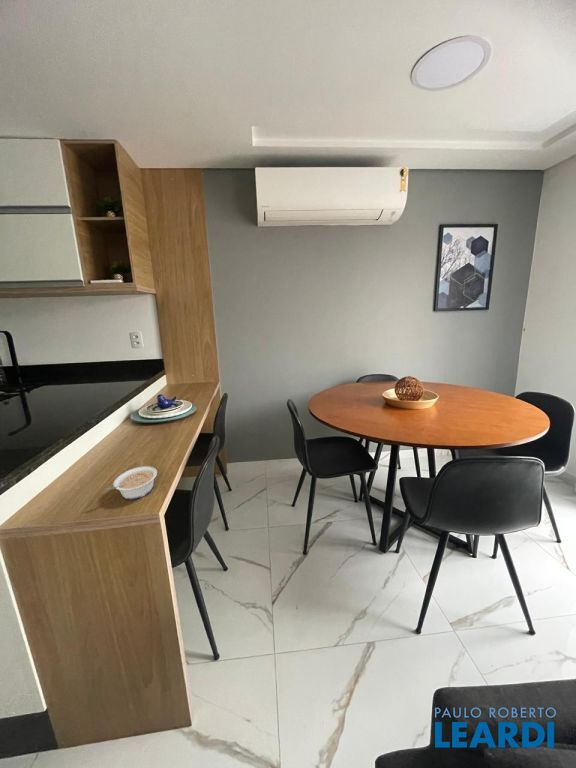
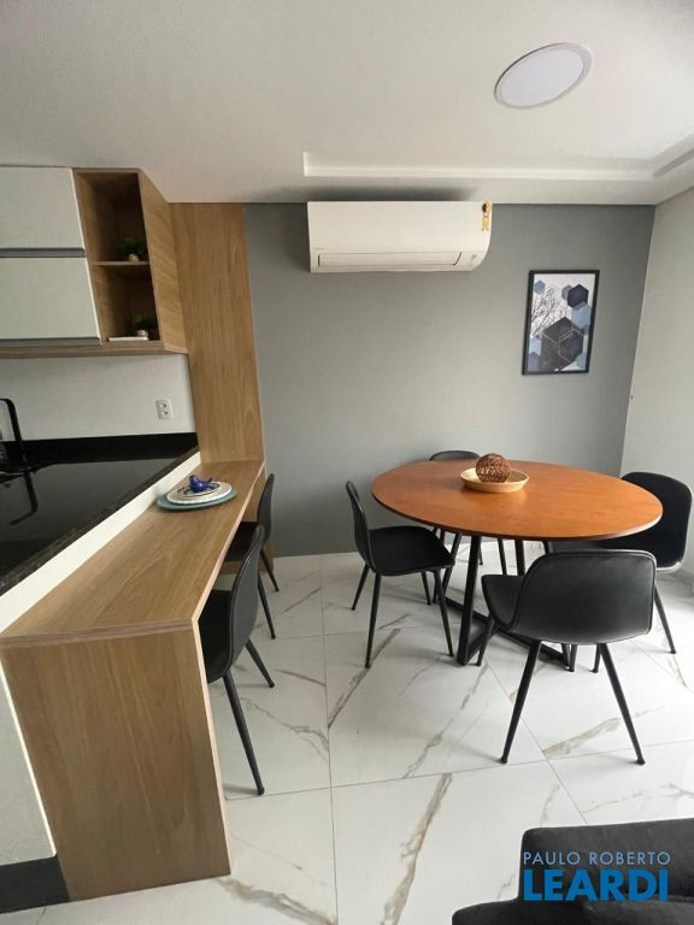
- legume (135, 483)
